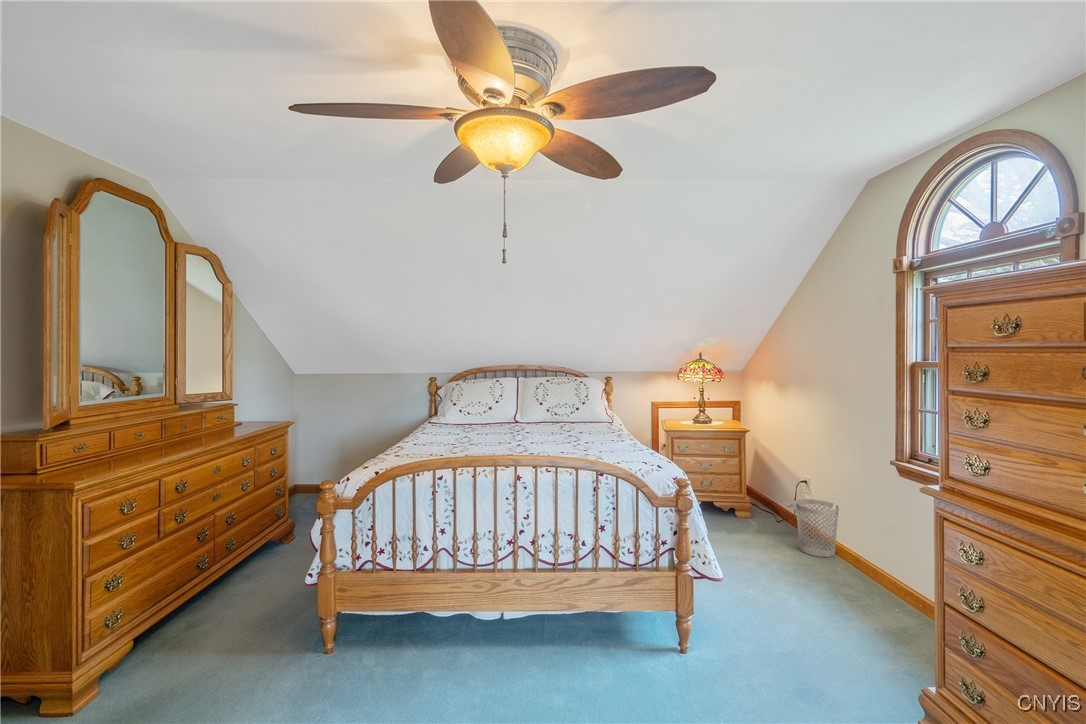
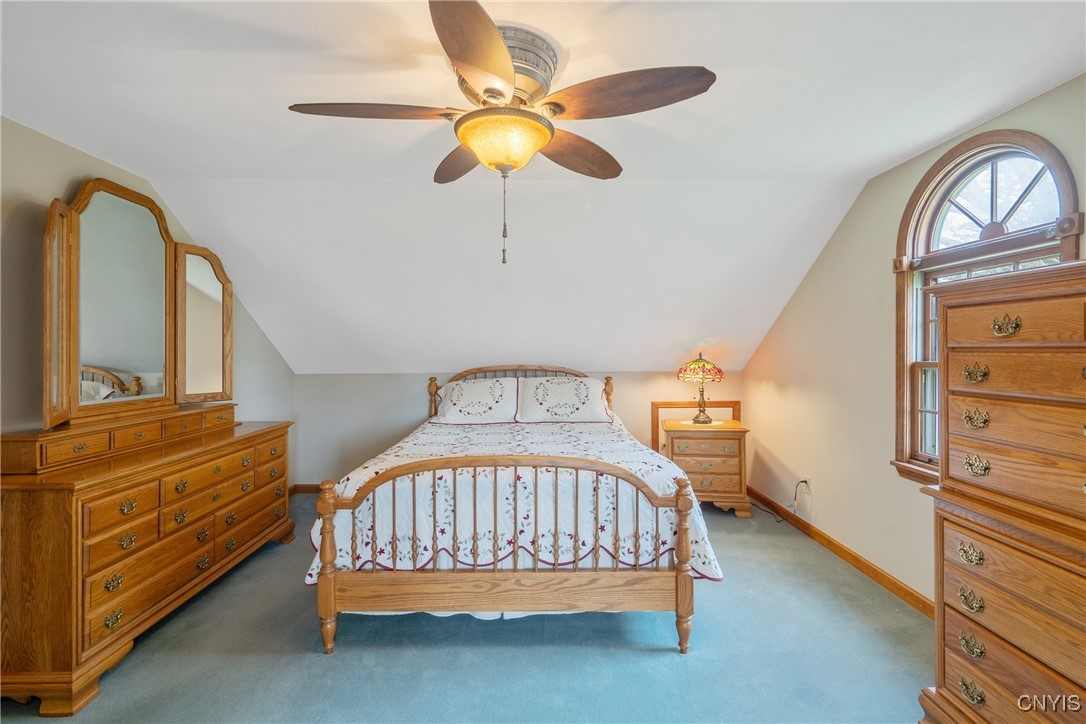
- wastebasket (816, 527)
